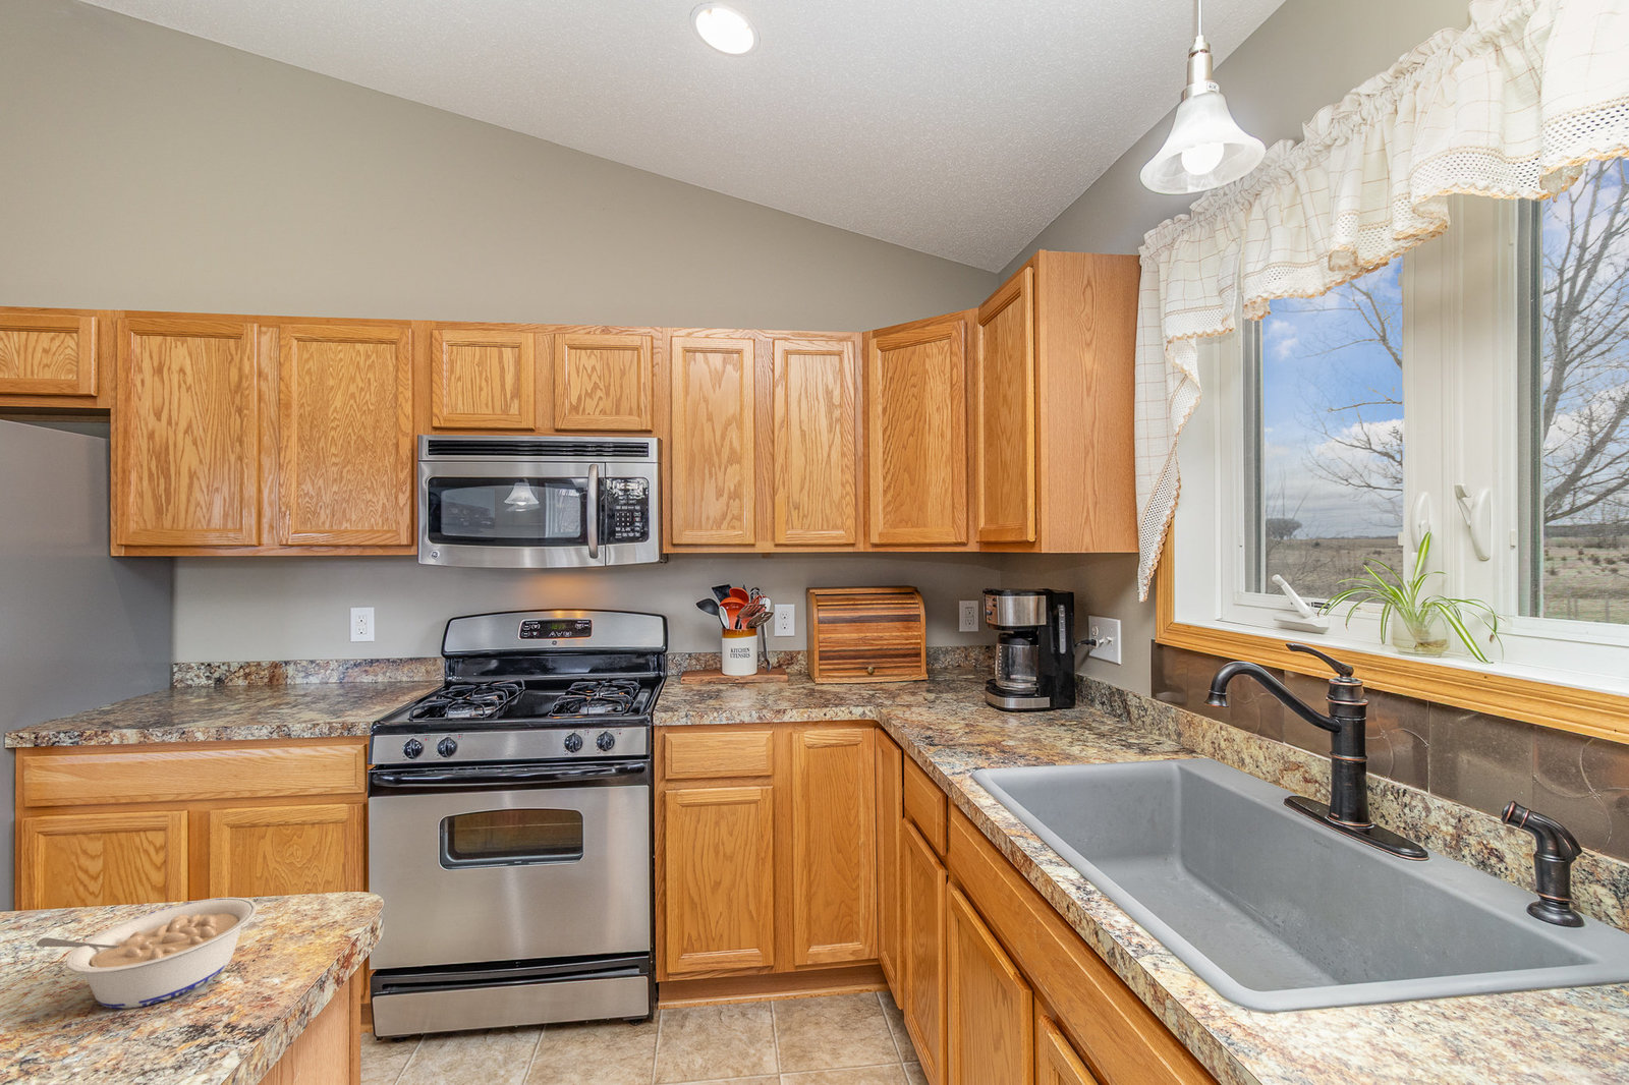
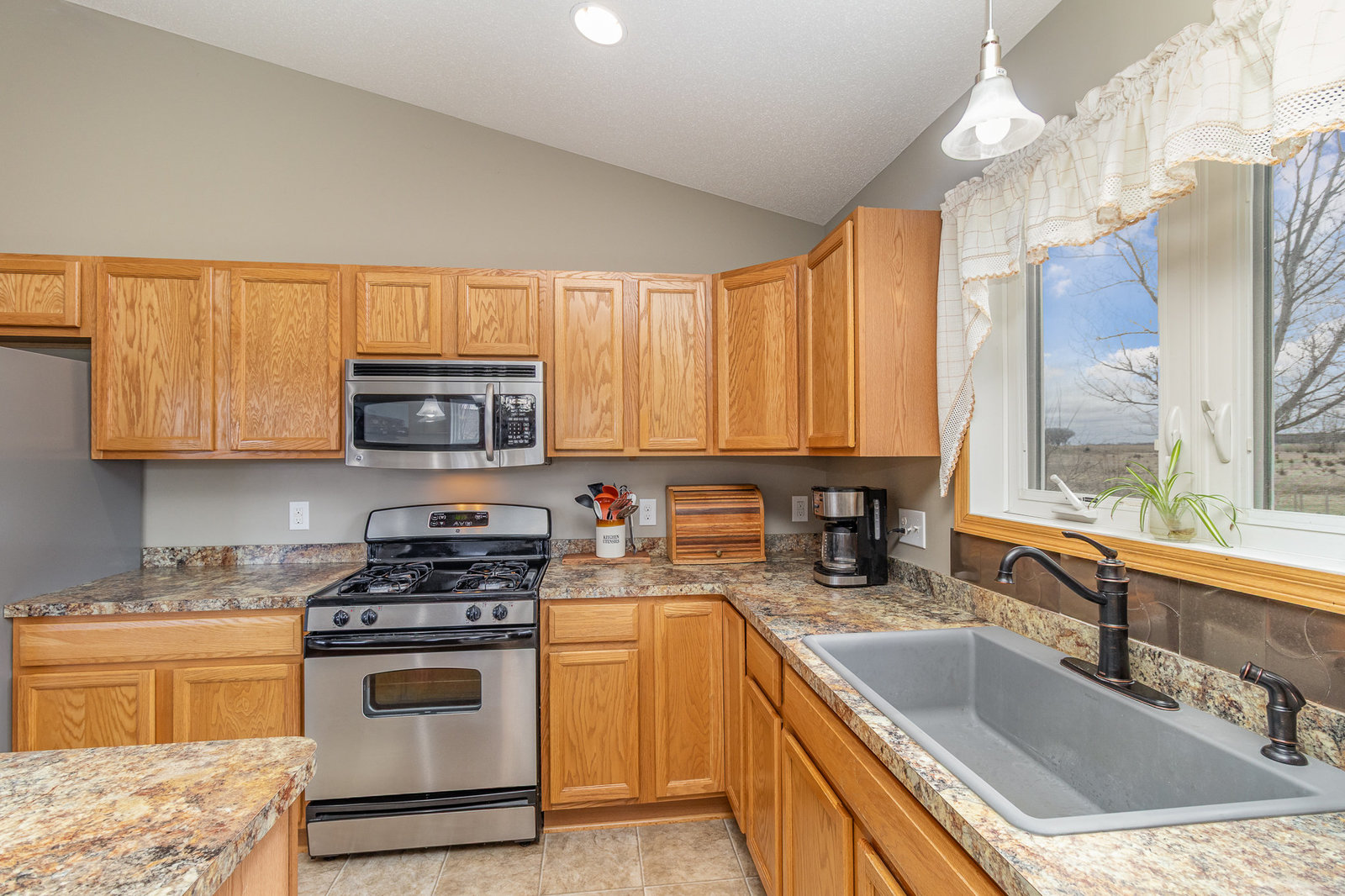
- legume (160, 953)
